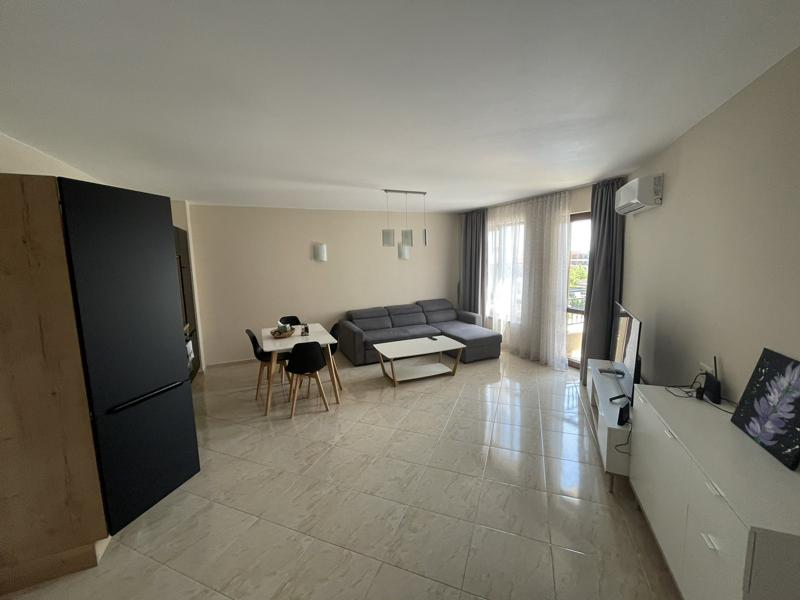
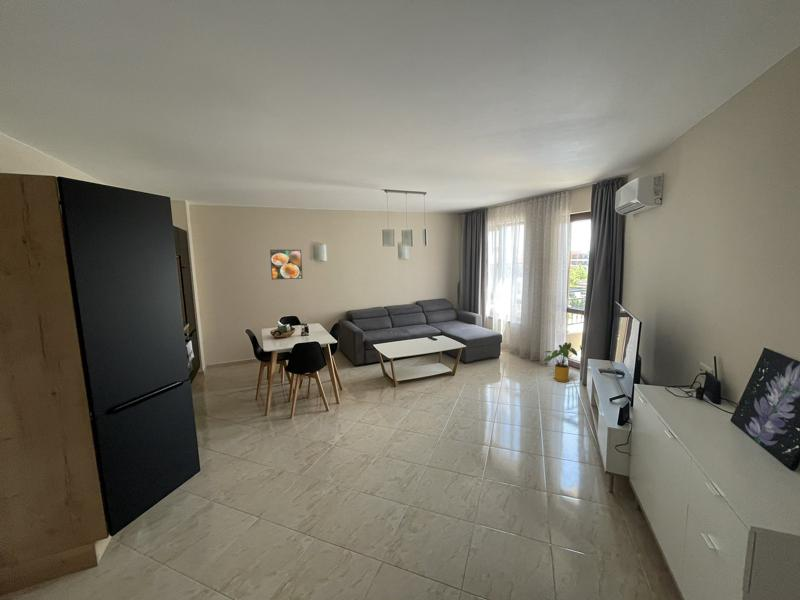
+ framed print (286, 264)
+ house plant (562, 361)
